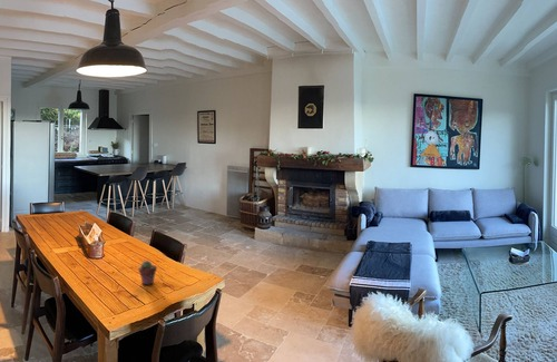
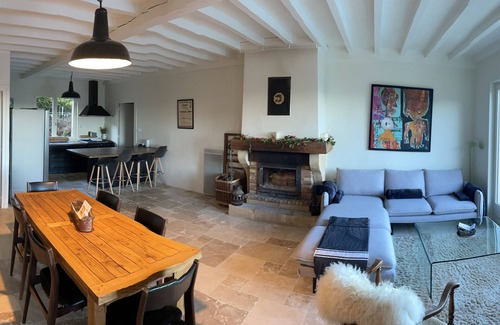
- potted succulent (147, 271)
